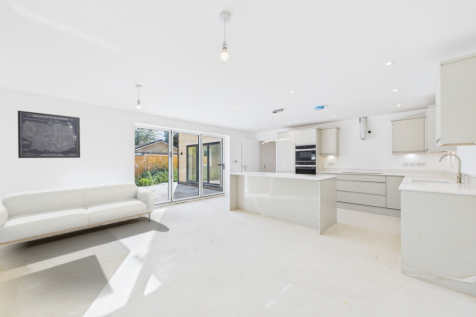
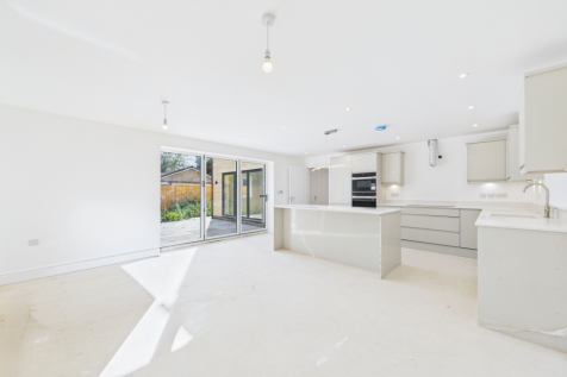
- wall art (51, 136)
- sofa (84, 209)
